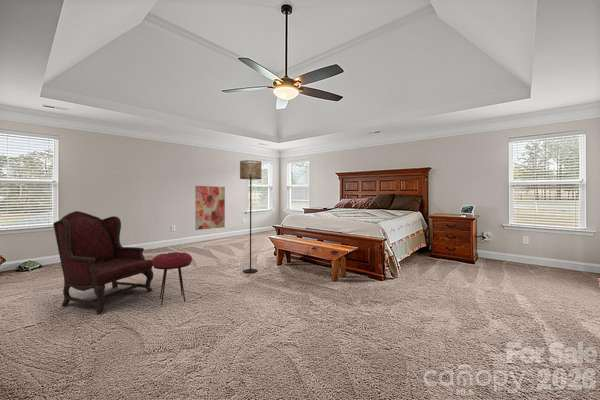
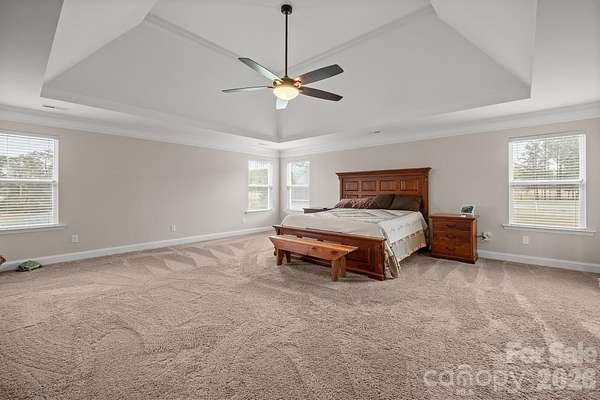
- stool (179, 277)
- floor lamp (250, 216)
- armchair (103, 254)
- wall art (210, 207)
